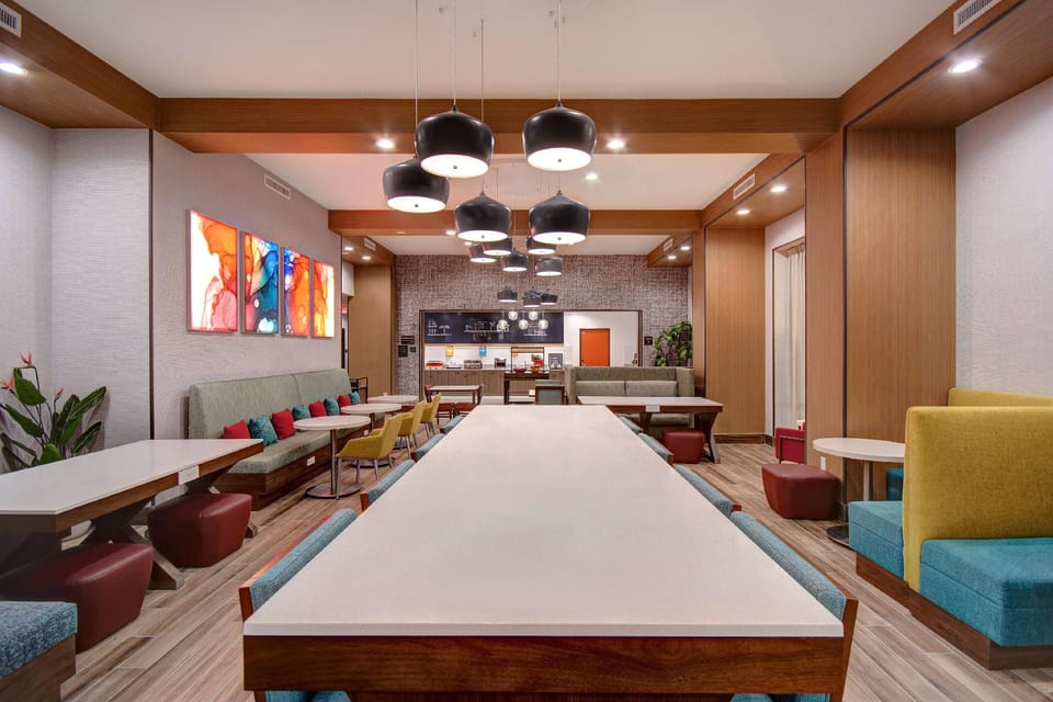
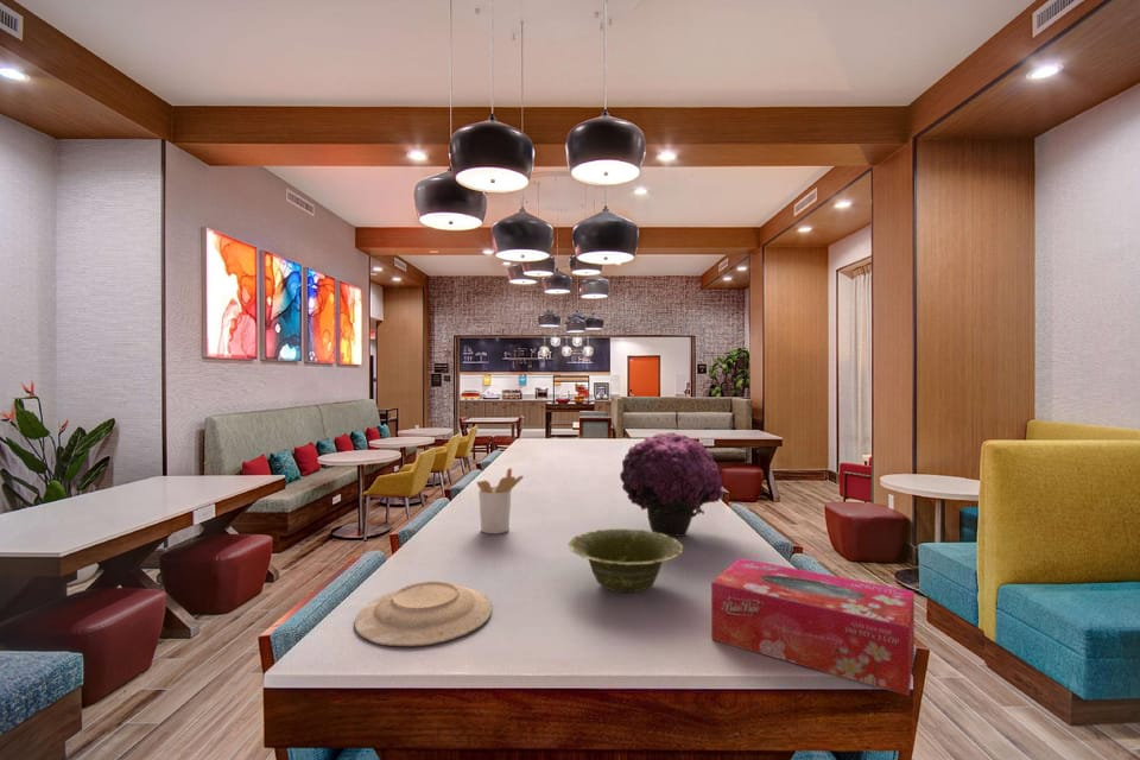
+ dish (625, 564)
+ utensil holder (500, 501)
+ tissue box (810, 615)
+ flower (671, 483)
+ plate (425, 603)
